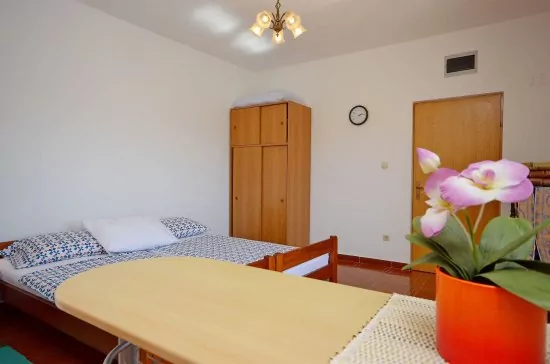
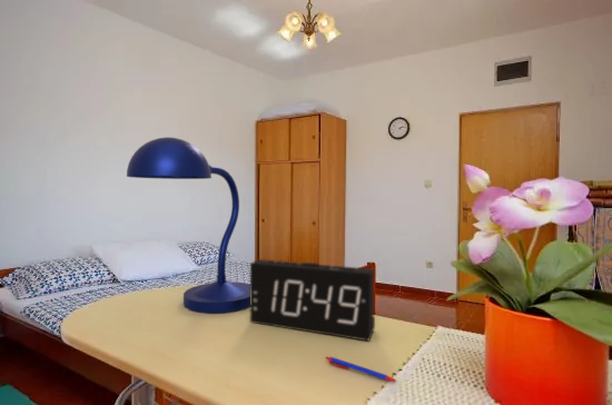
+ alarm clock (310, 294)
+ pen (359, 368)
+ desk lamp (224, 234)
